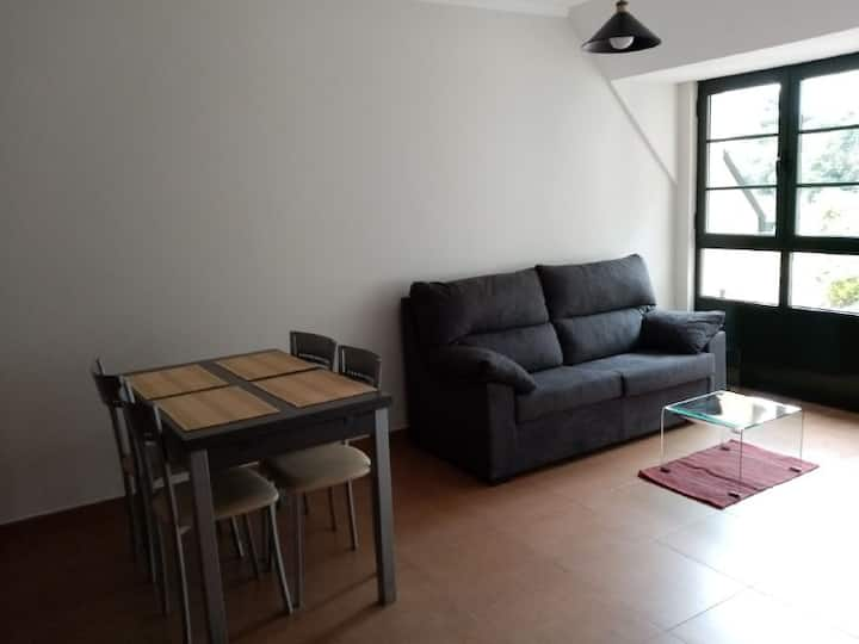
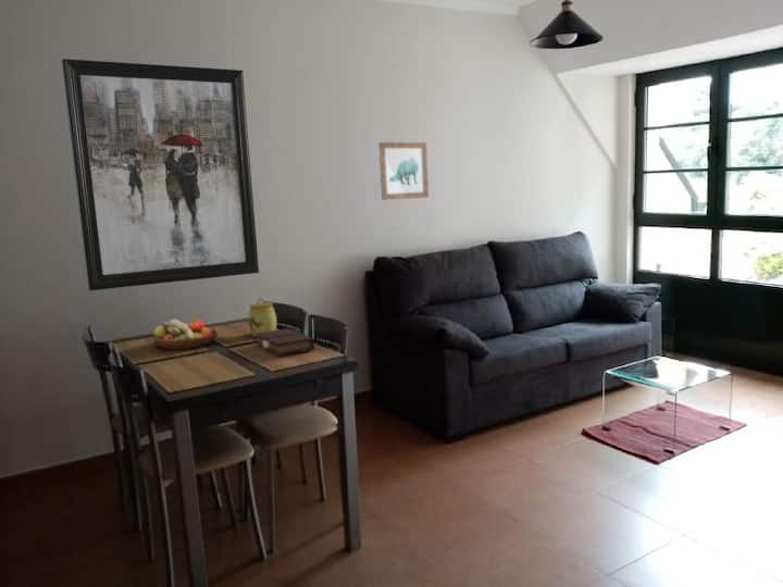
+ wall art (169, 175)
+ book (284, 341)
+ wall art (403, 171)
+ jar (262, 315)
+ fruit bowl (185, 330)
